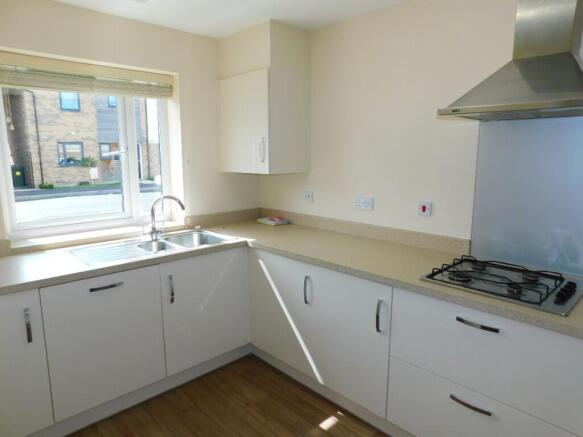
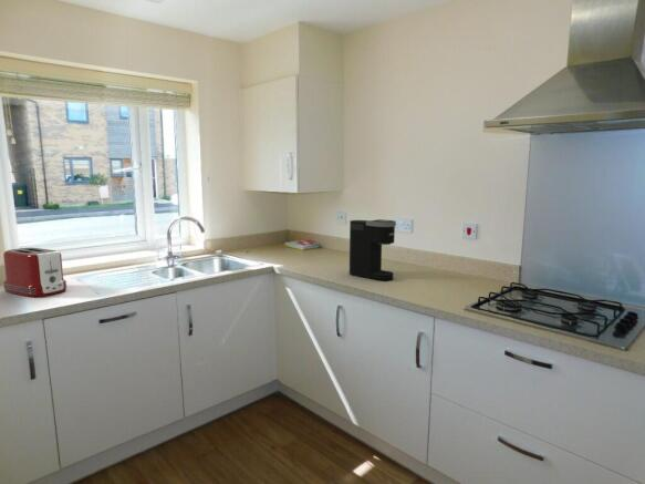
+ coffee maker (372, 248)
+ toaster (33, 270)
